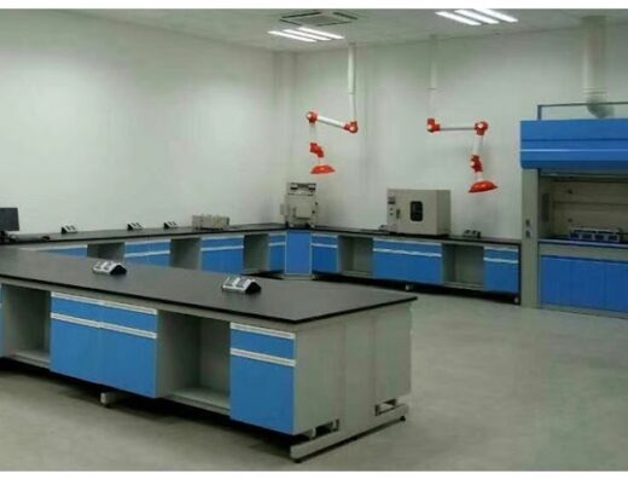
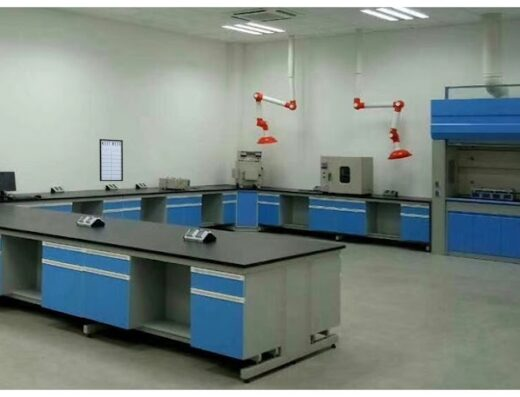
+ writing board (111, 160)
